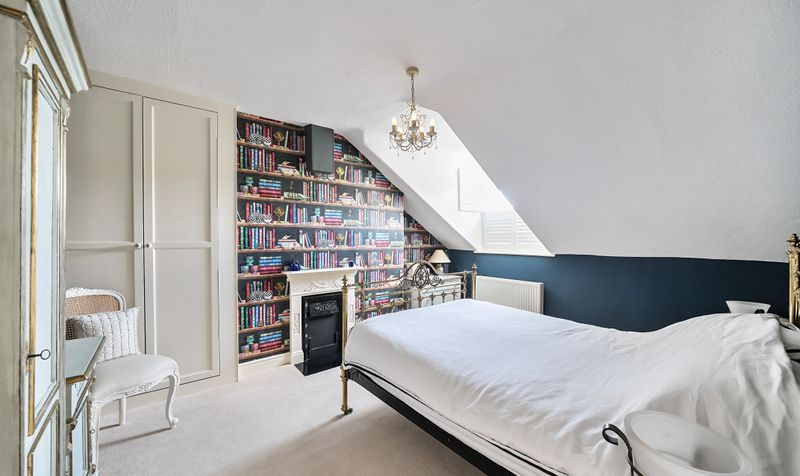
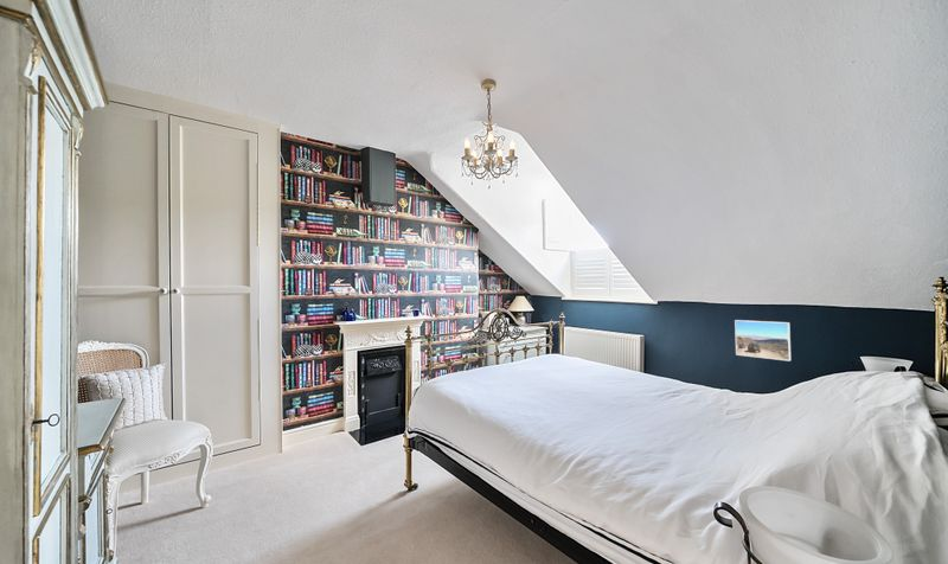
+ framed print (761, 339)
